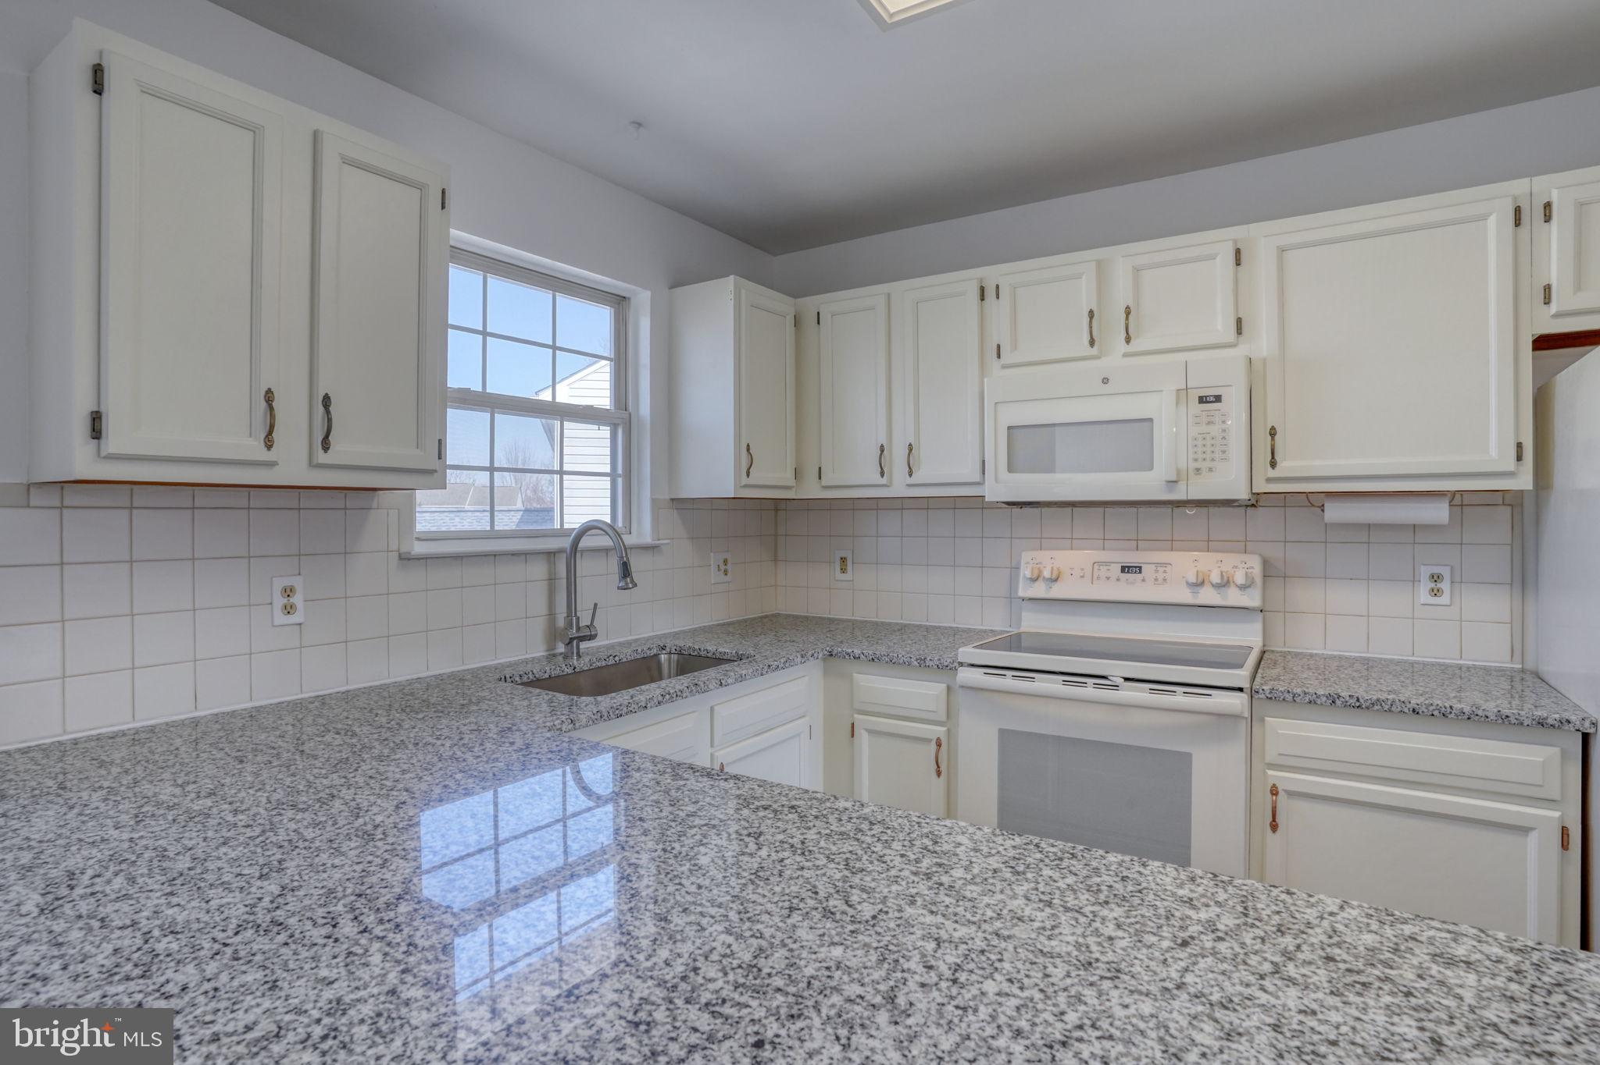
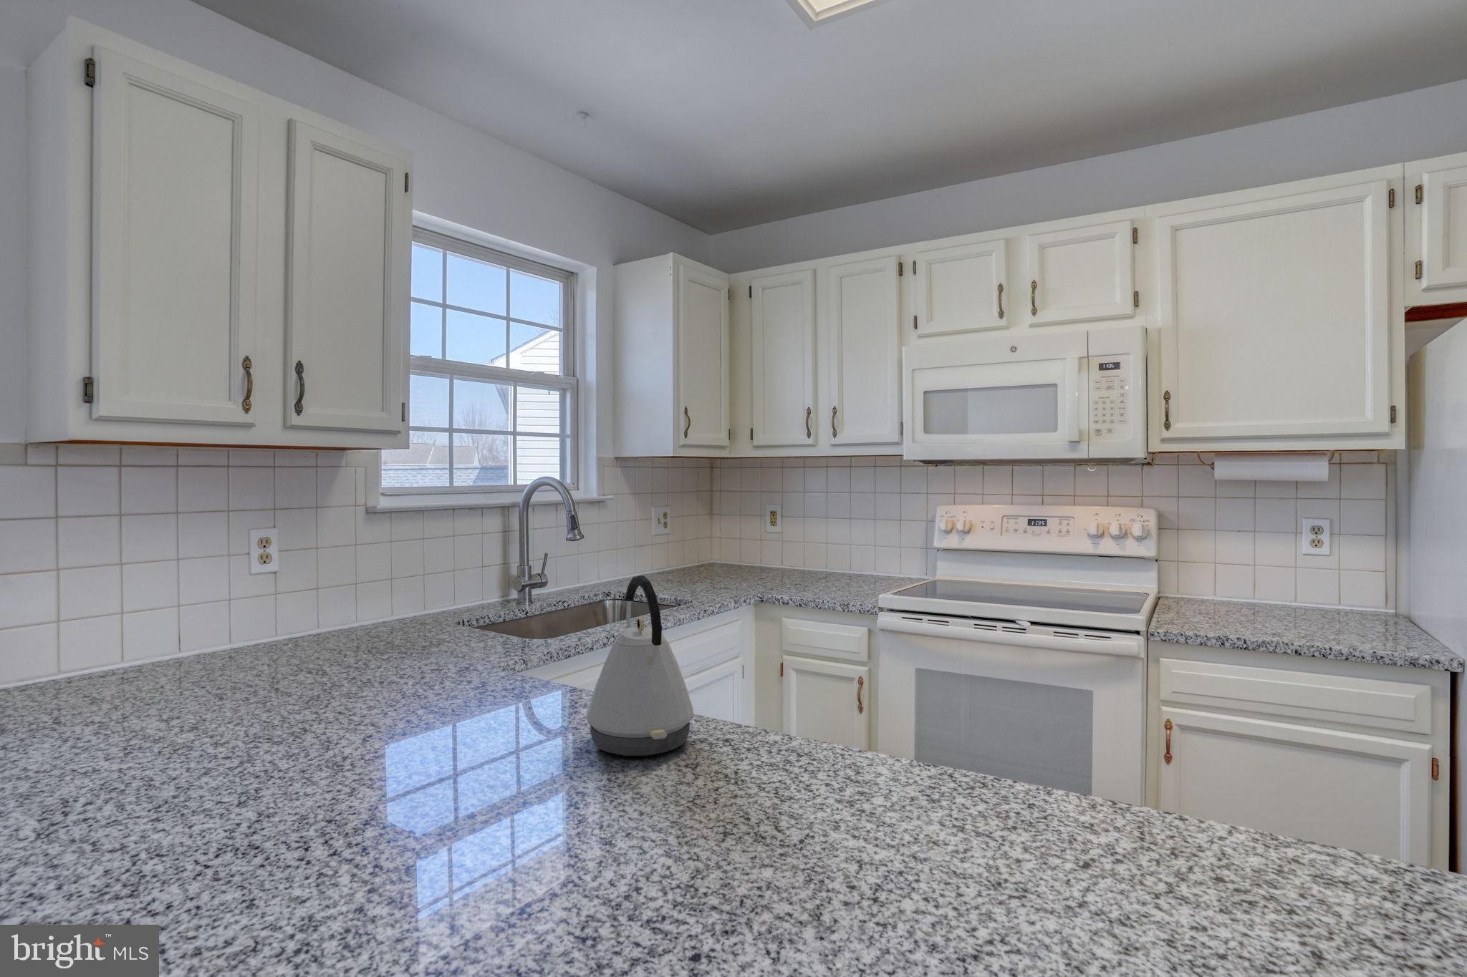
+ kettle (639, 659)
